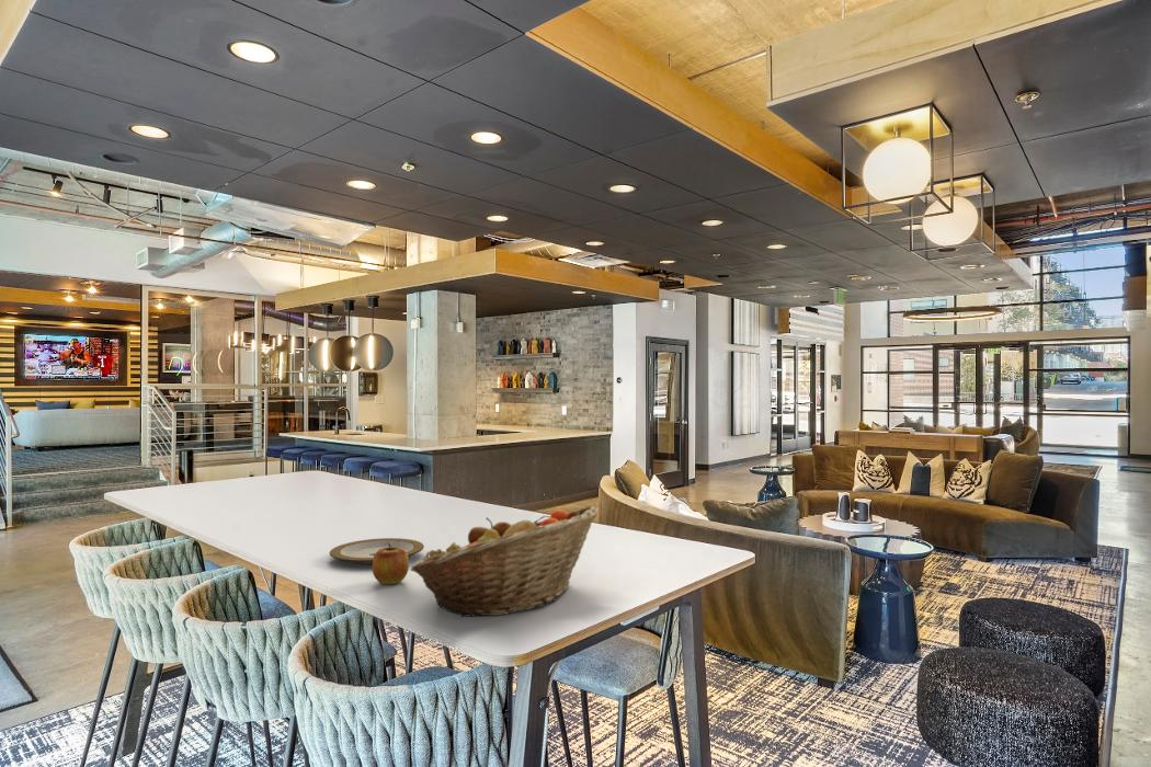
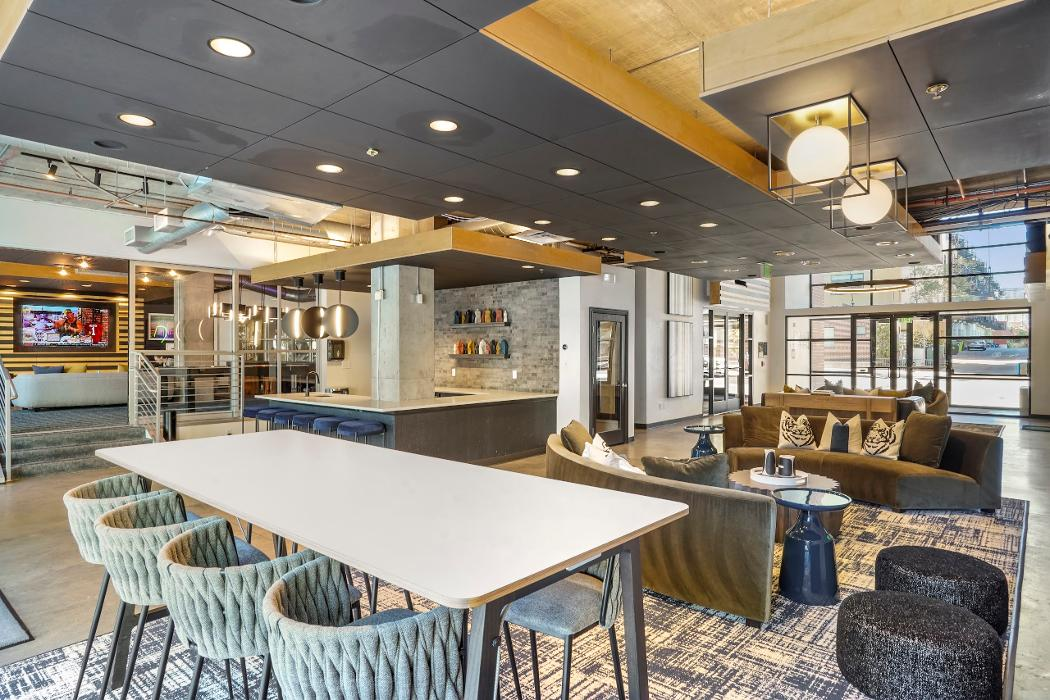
- plate (376, 551)
- apple (390, 562)
- fruit basket (511, 551)
